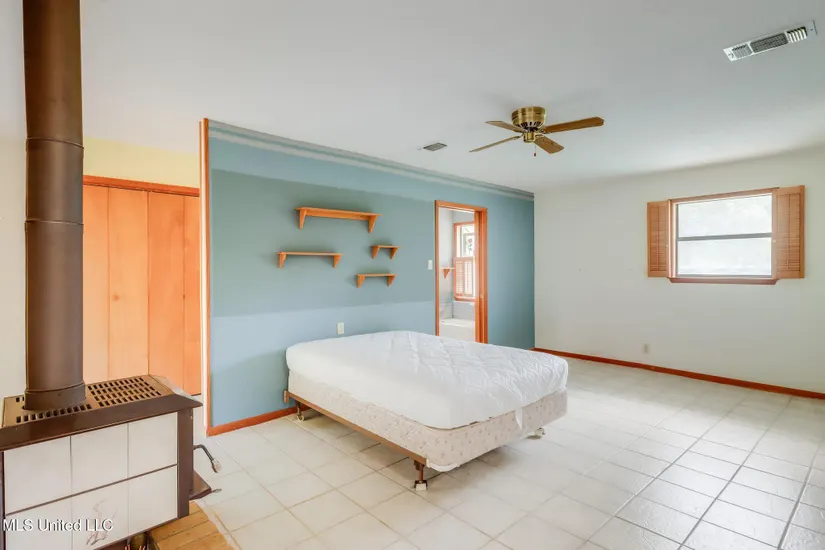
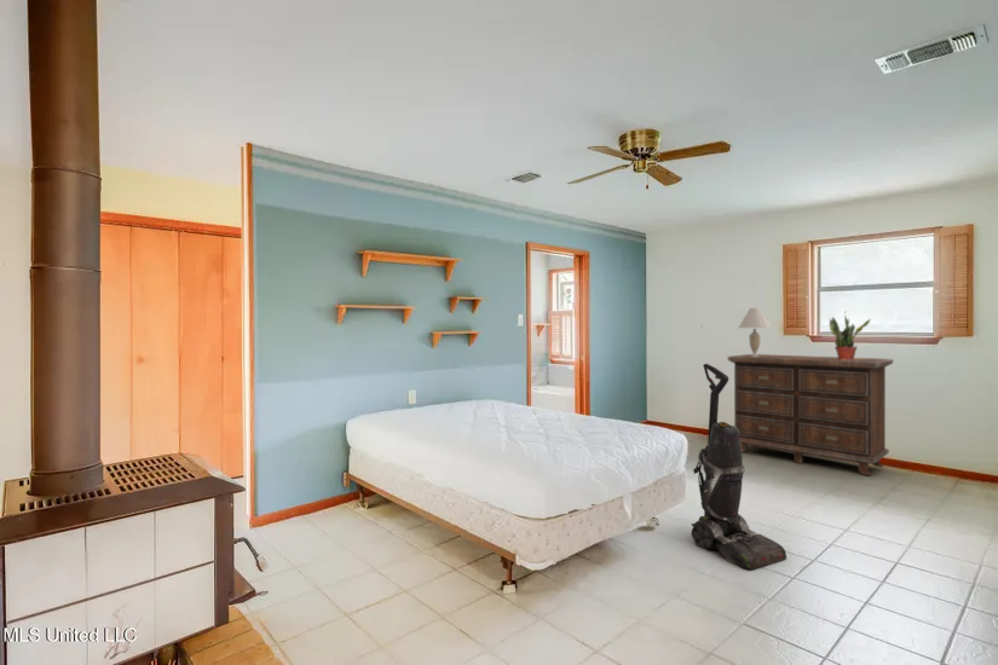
+ table lamp (754, 331)
+ dresser (804, 407)
+ potted plant (849, 335)
+ vacuum cleaner (737, 457)
